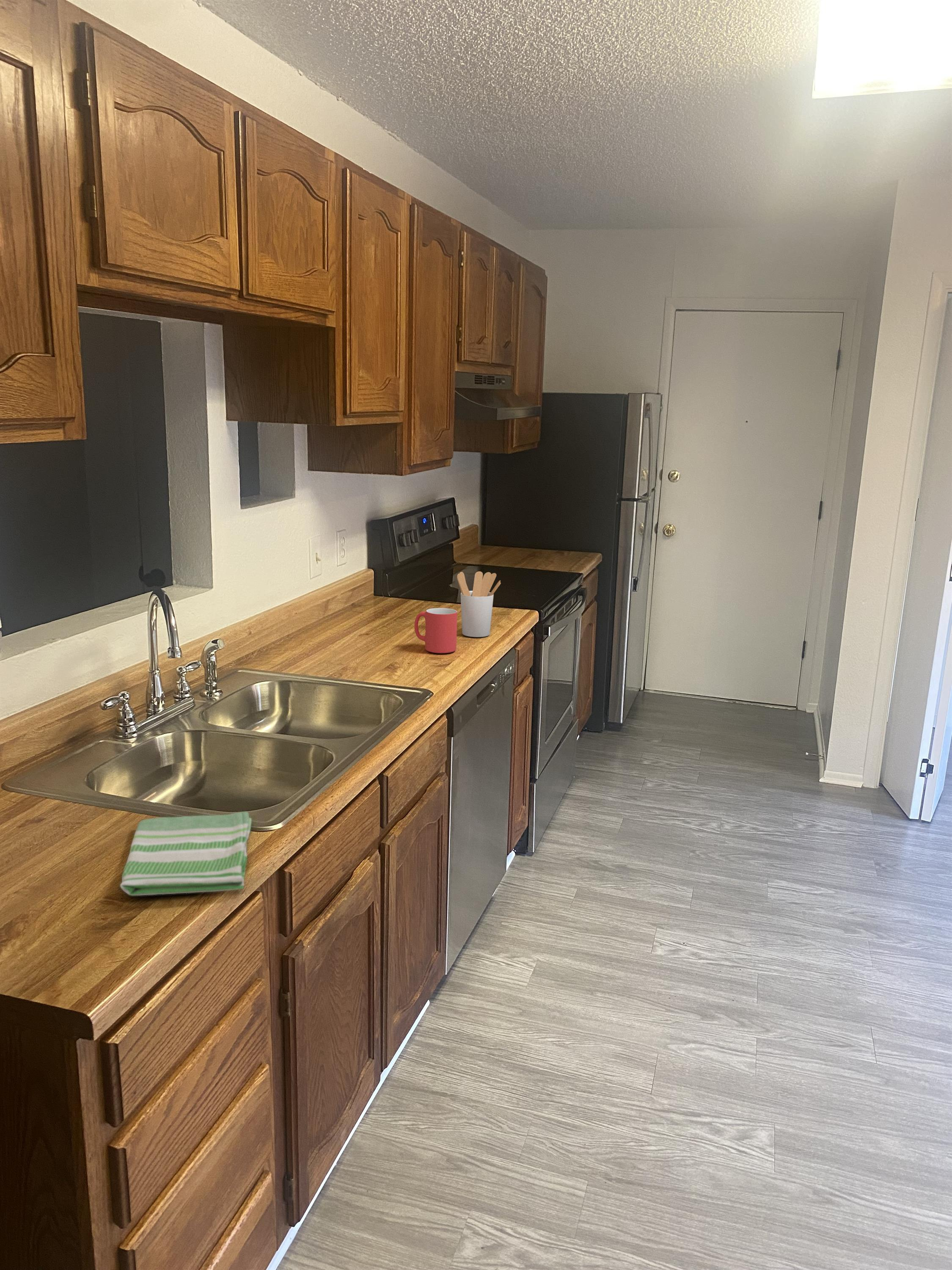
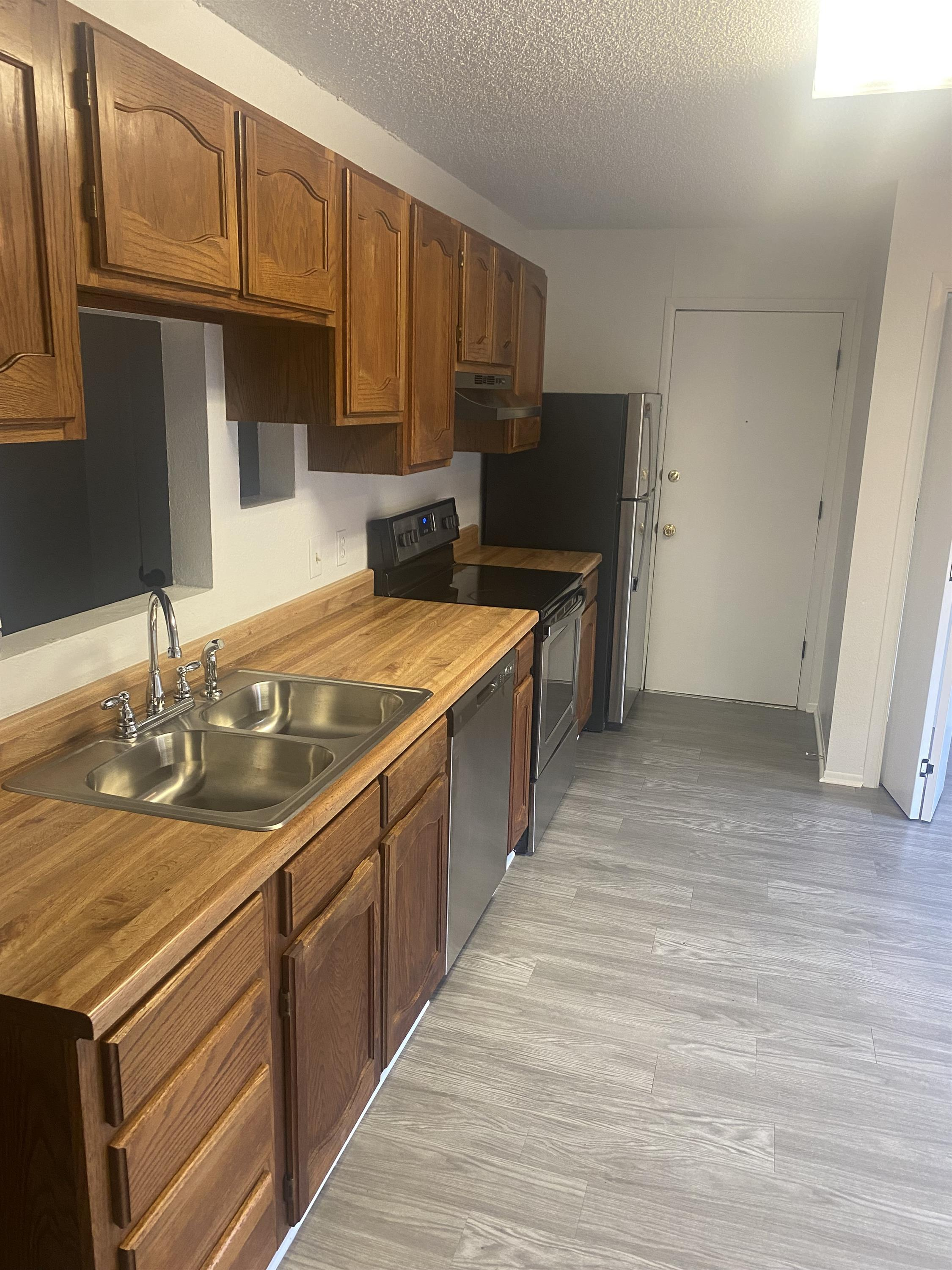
- mug (435, 630)
- utensil holder (479, 602)
- dish towel (189, 850)
